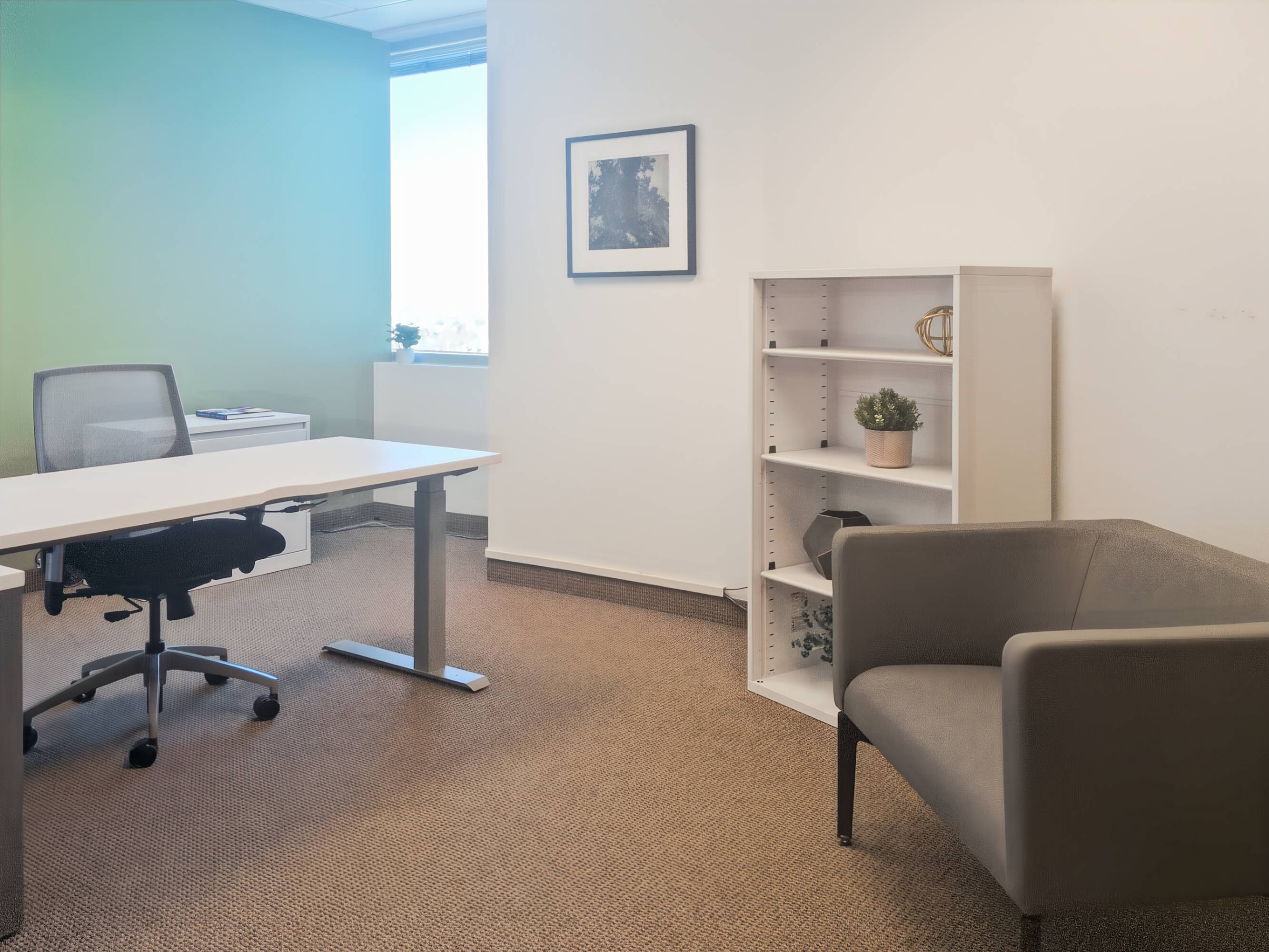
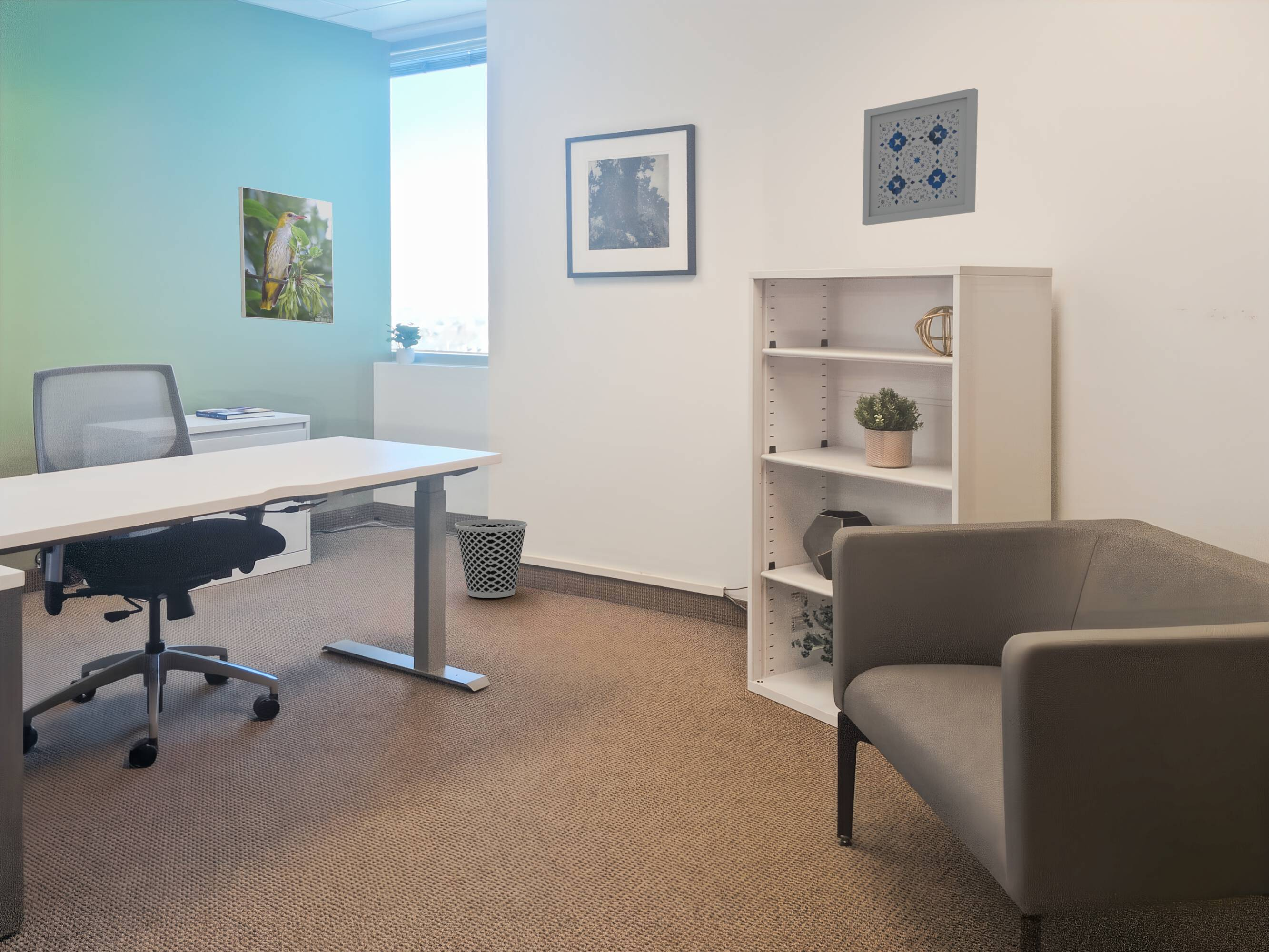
+ wall art (918, 159)
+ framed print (288, 258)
+ wastebasket (491, 558)
